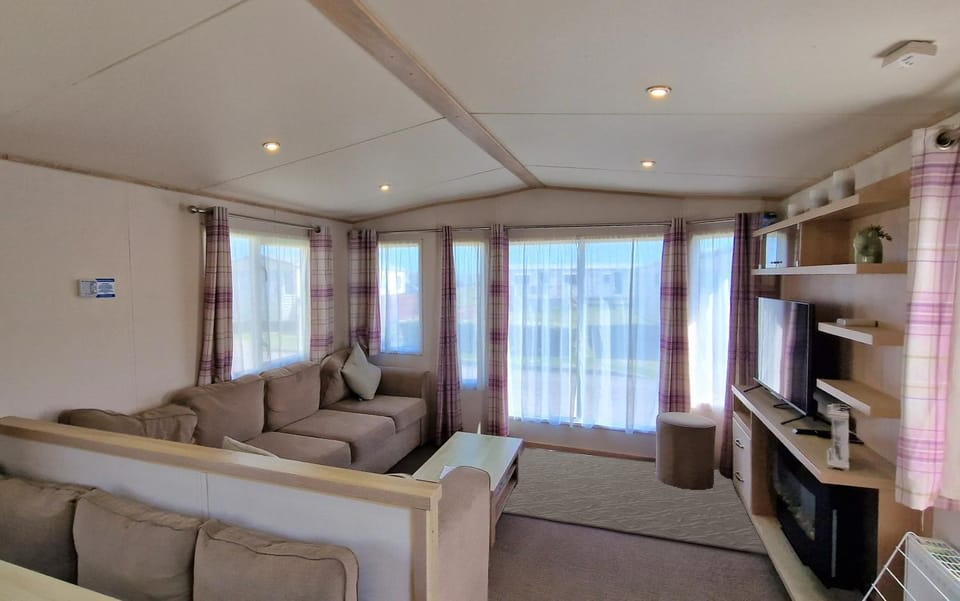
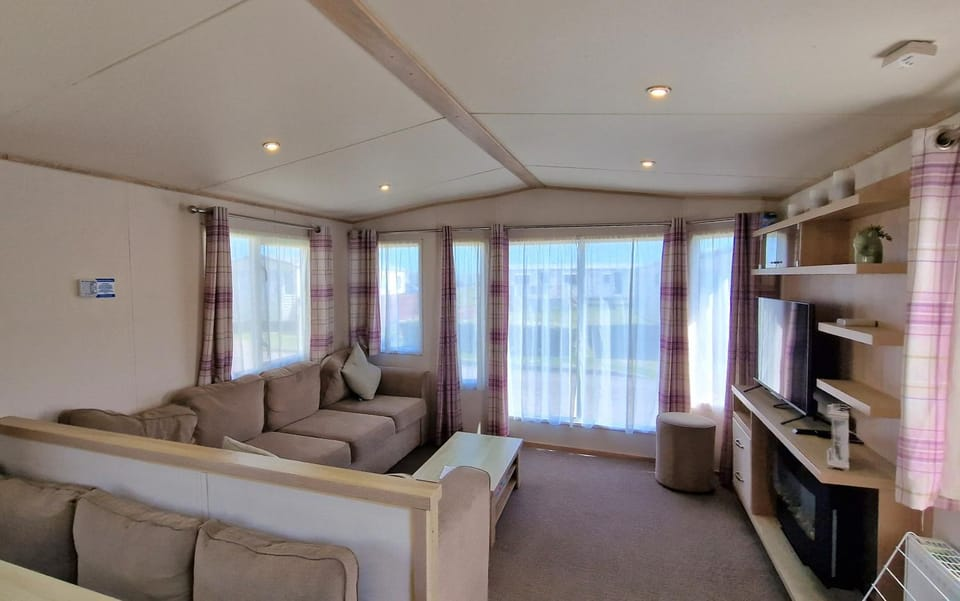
- rug (623, 489)
